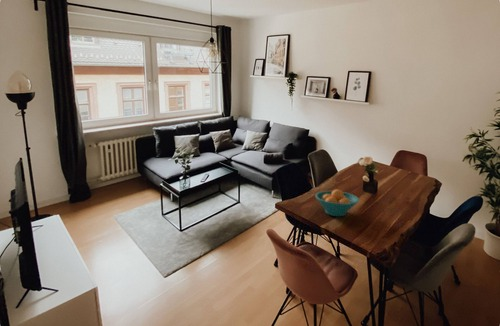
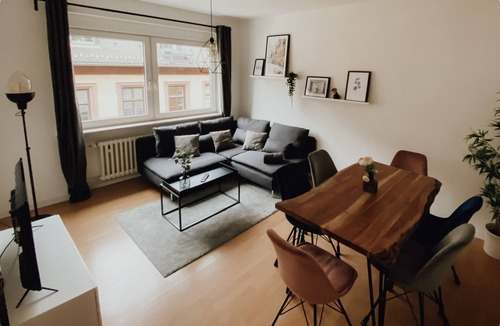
- fruit bowl (336, 201)
